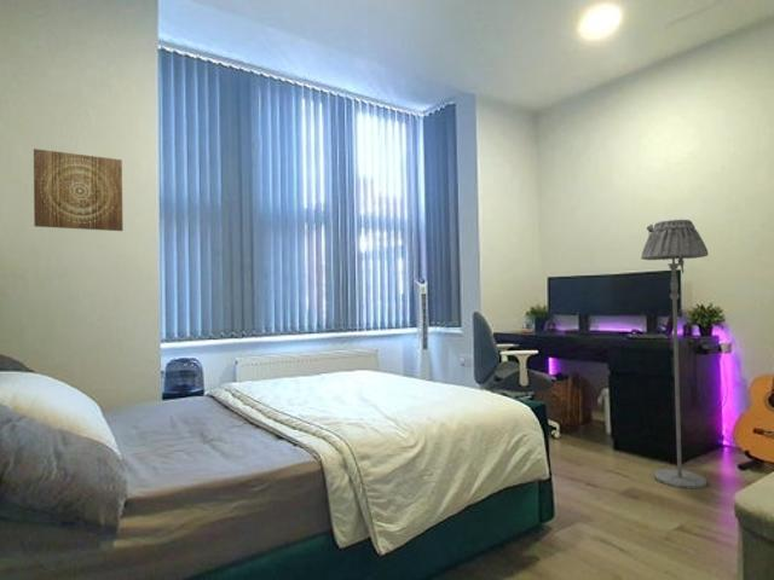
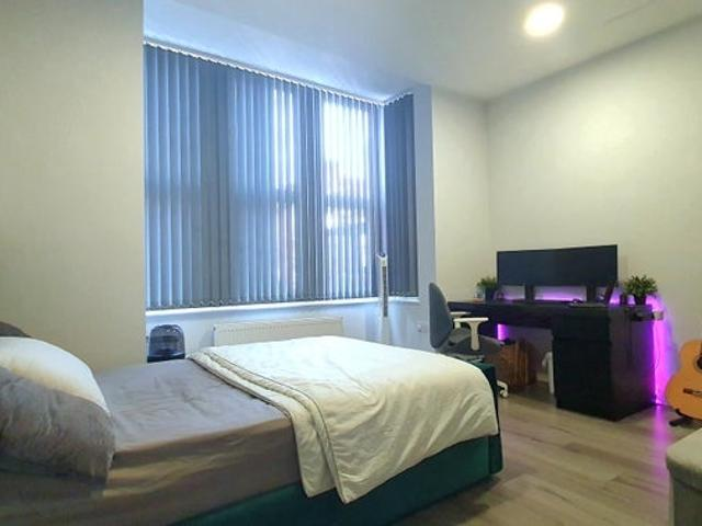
- floor lamp (676, 349)
- wall art (80, 191)
